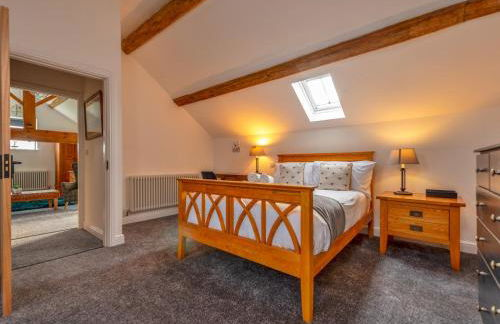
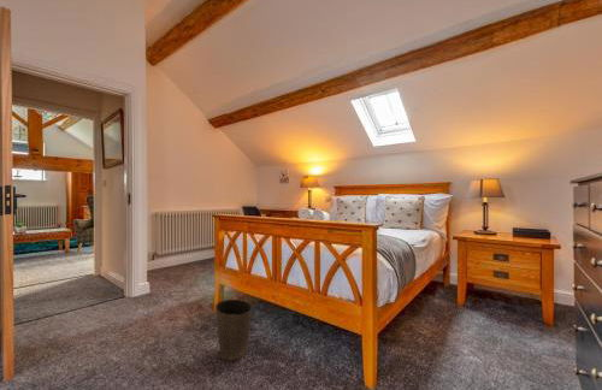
+ waste basket (234, 329)
